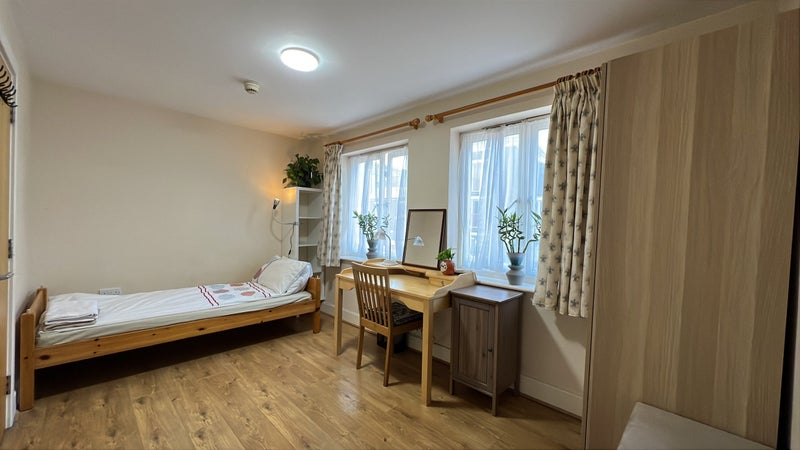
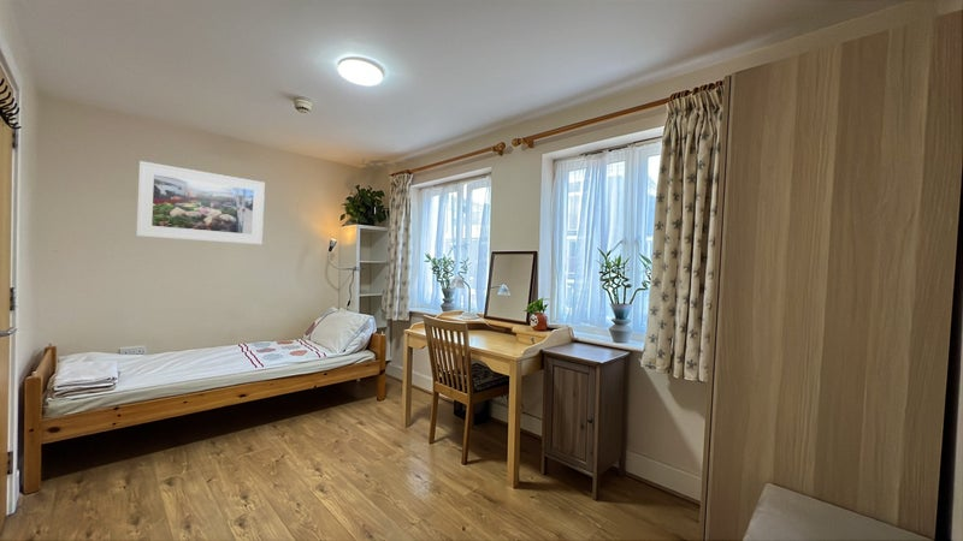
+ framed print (206, 206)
